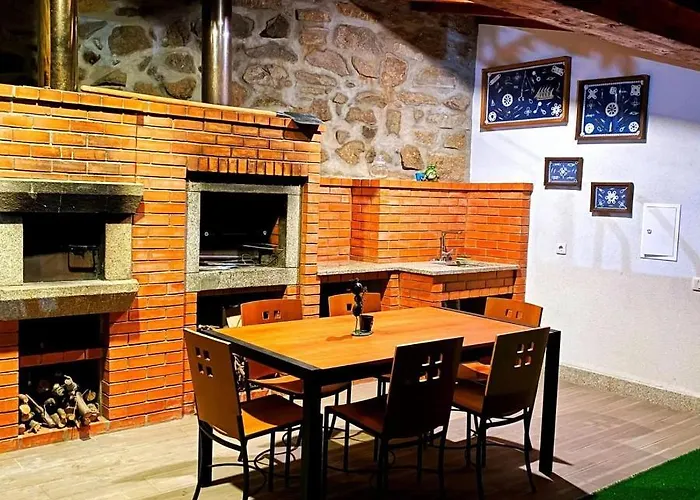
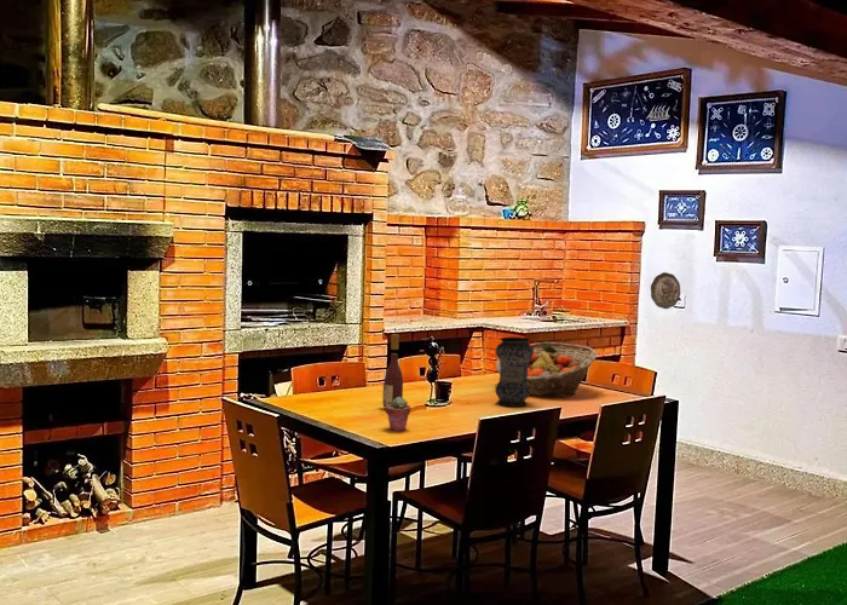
+ vase (513, 370)
+ wine bottle (393, 371)
+ fruit basket (544, 368)
+ decorative plate (666, 290)
+ potted succulent (397, 413)
